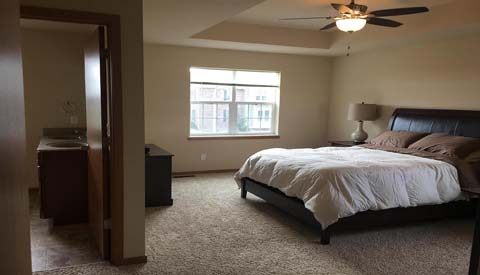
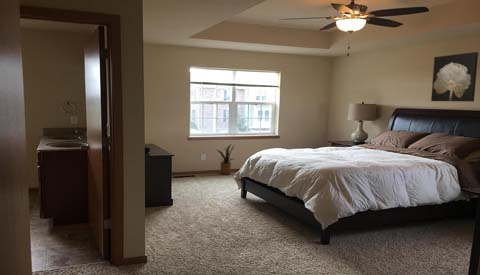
+ wall art (453, 78)
+ house plant (224, 159)
